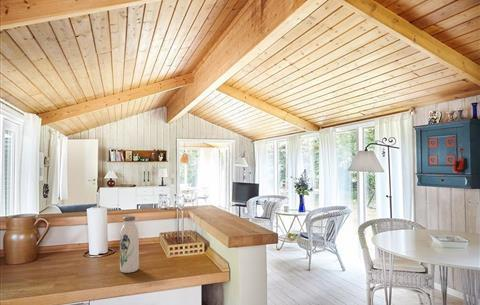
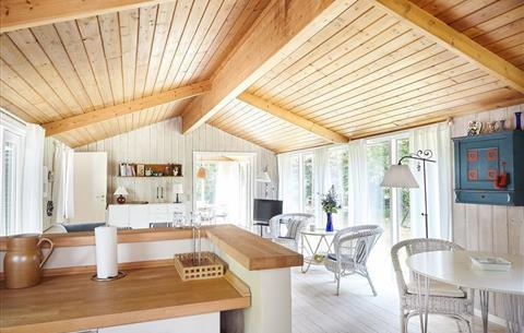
- water bottle (129, 243)
